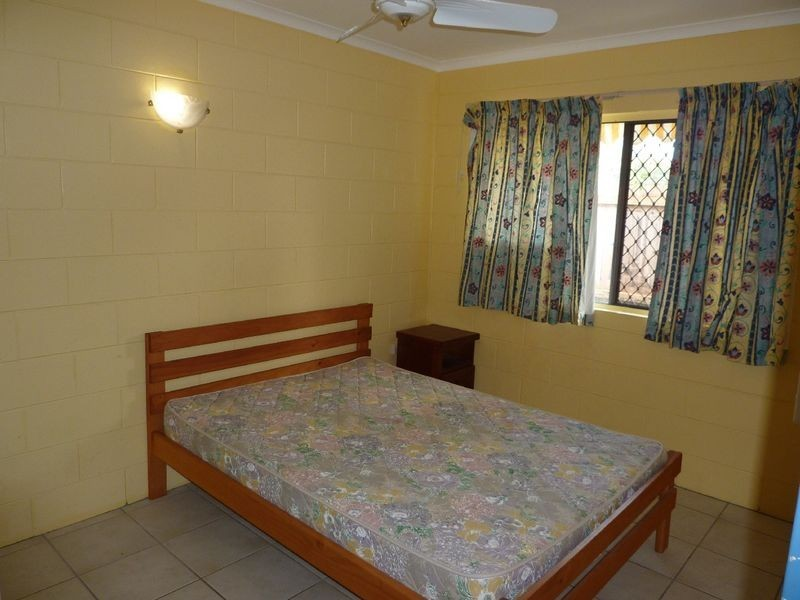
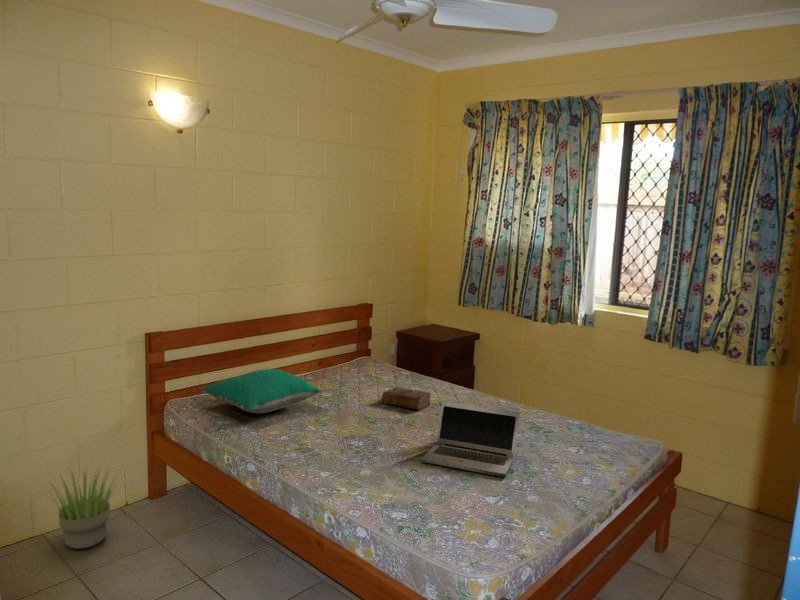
+ potted plant (84, 510)
+ pillow (260, 390)
+ book (406, 398)
+ laptop (471, 436)
